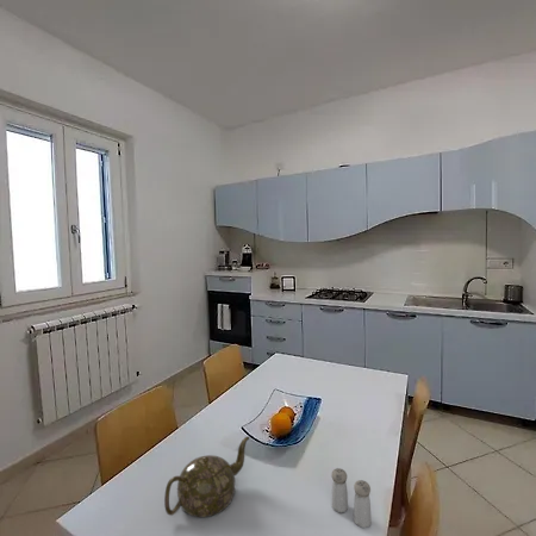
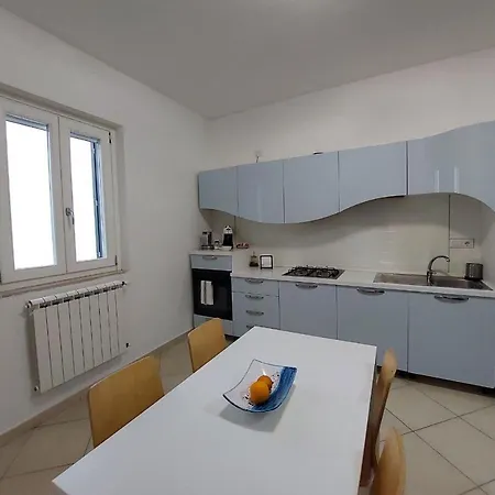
- salt and pepper shaker (347, 496)
- teapot (210, 474)
